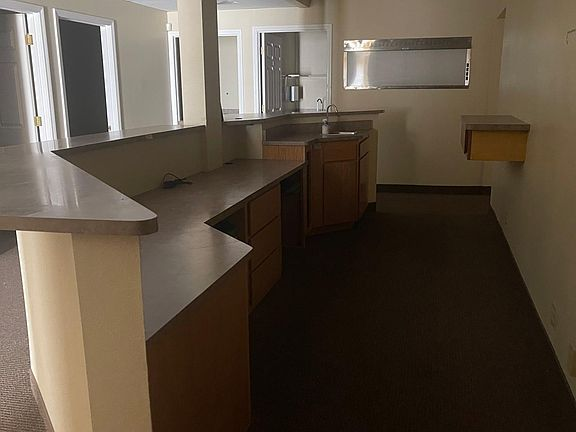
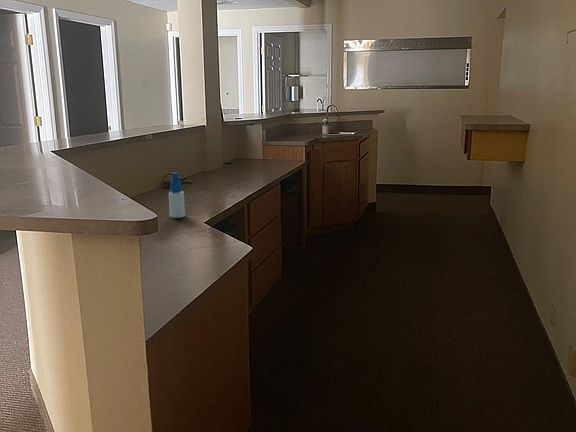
+ spray bottle (176, 194)
